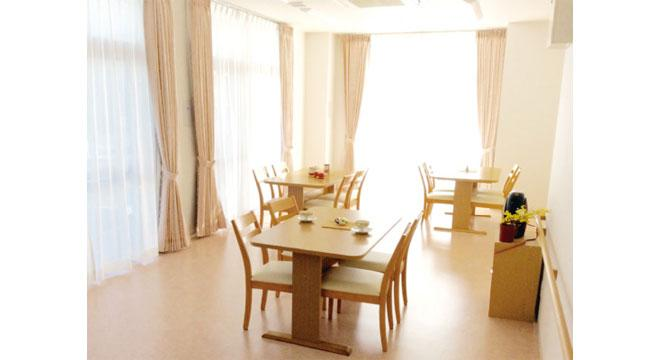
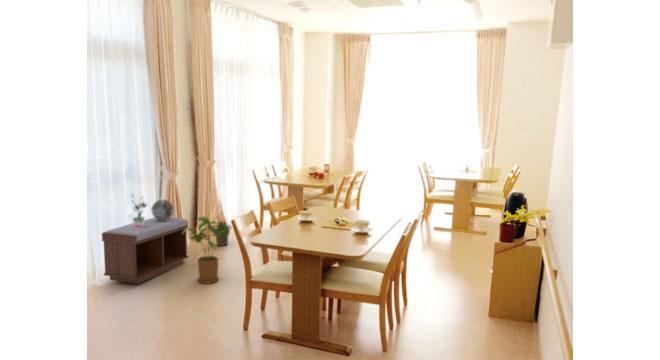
+ decorative sphere (162, 209)
+ potted plant (141, 210)
+ bench (148, 247)
+ potted plant (219, 233)
+ house plant (204, 249)
